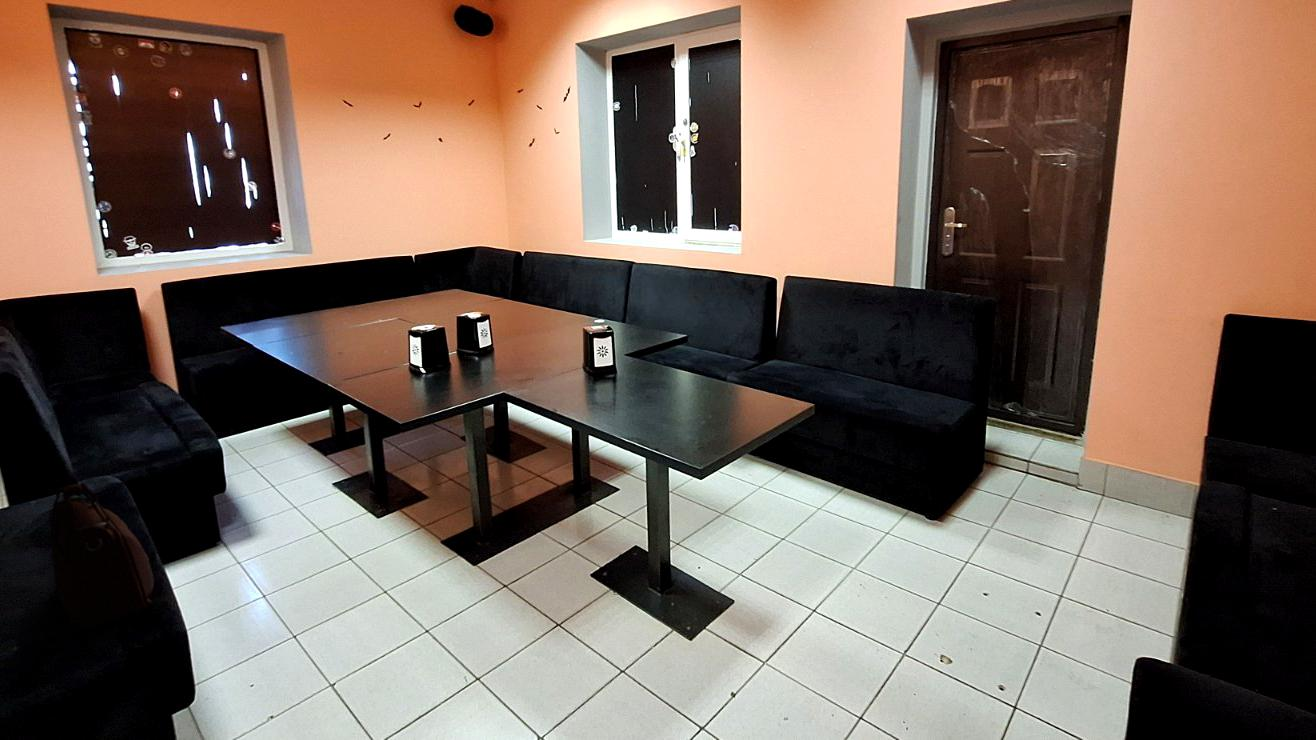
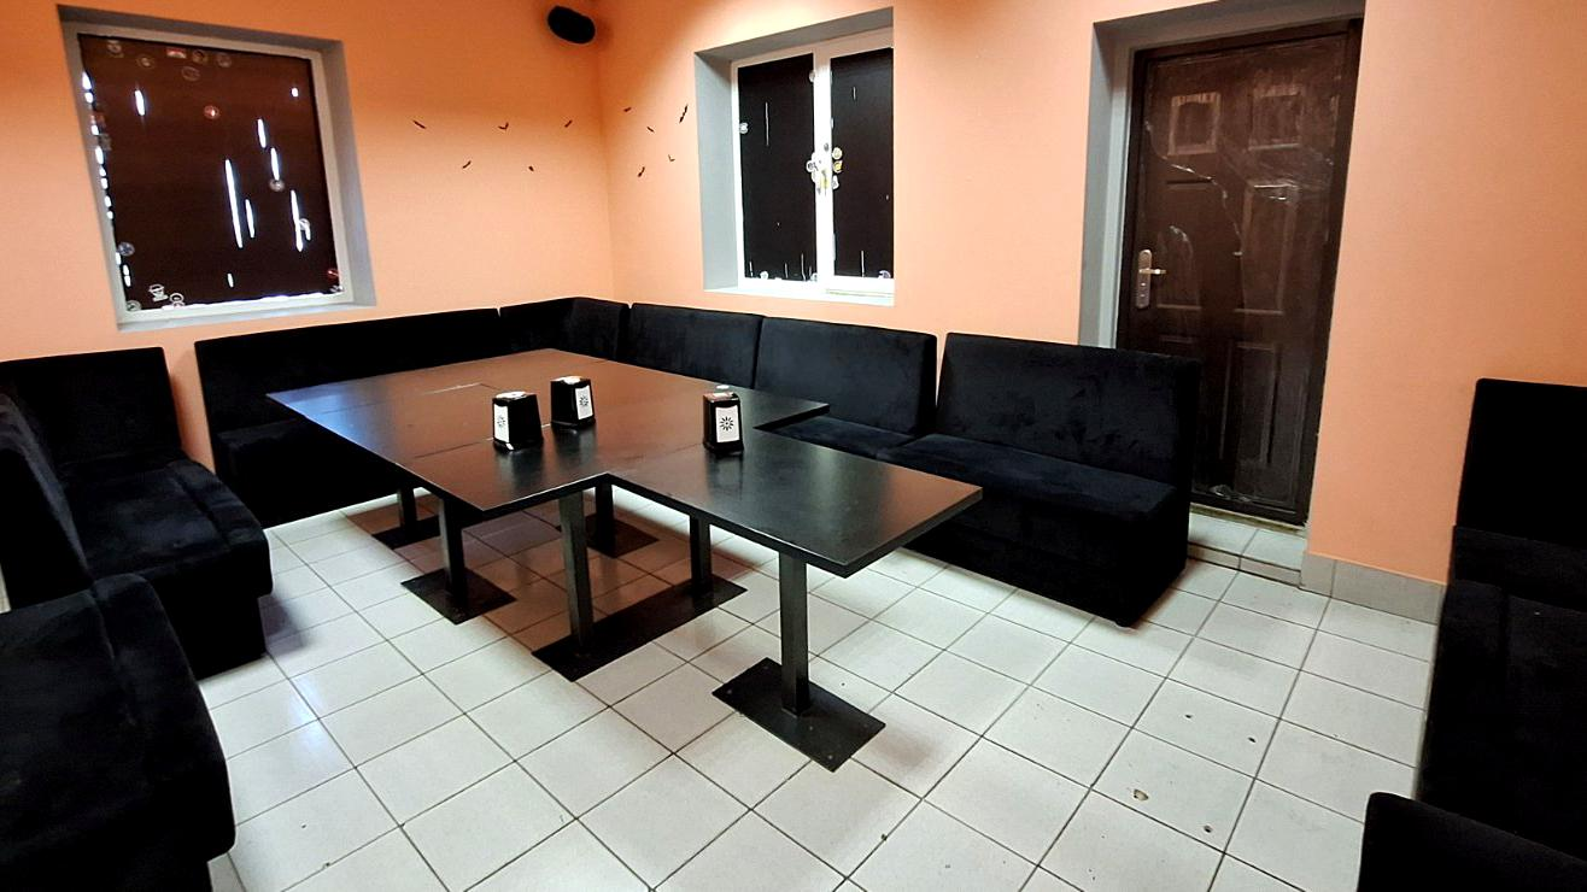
- handbag (95, 542)
